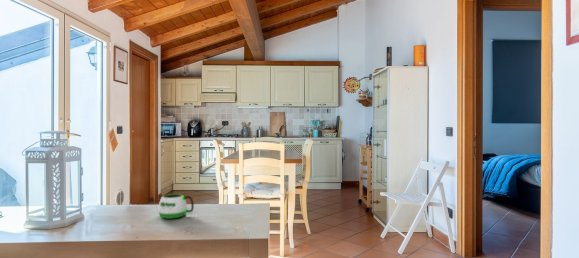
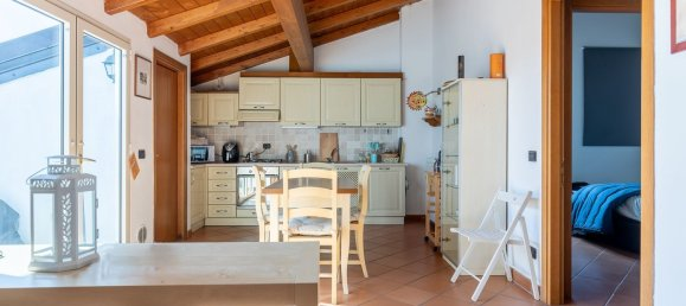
- mug (179, 206)
